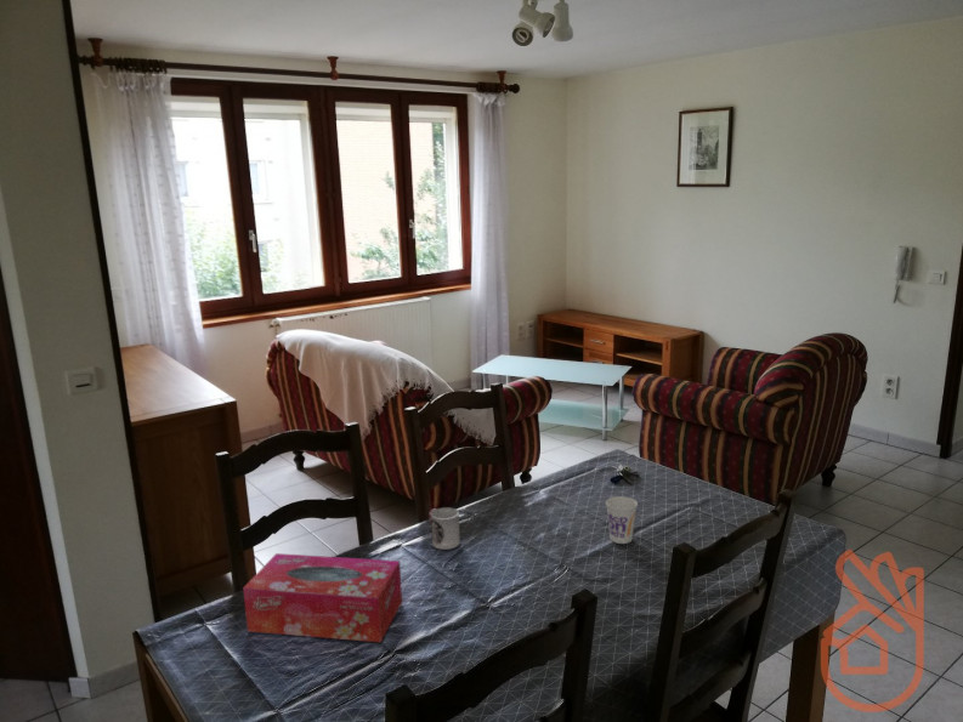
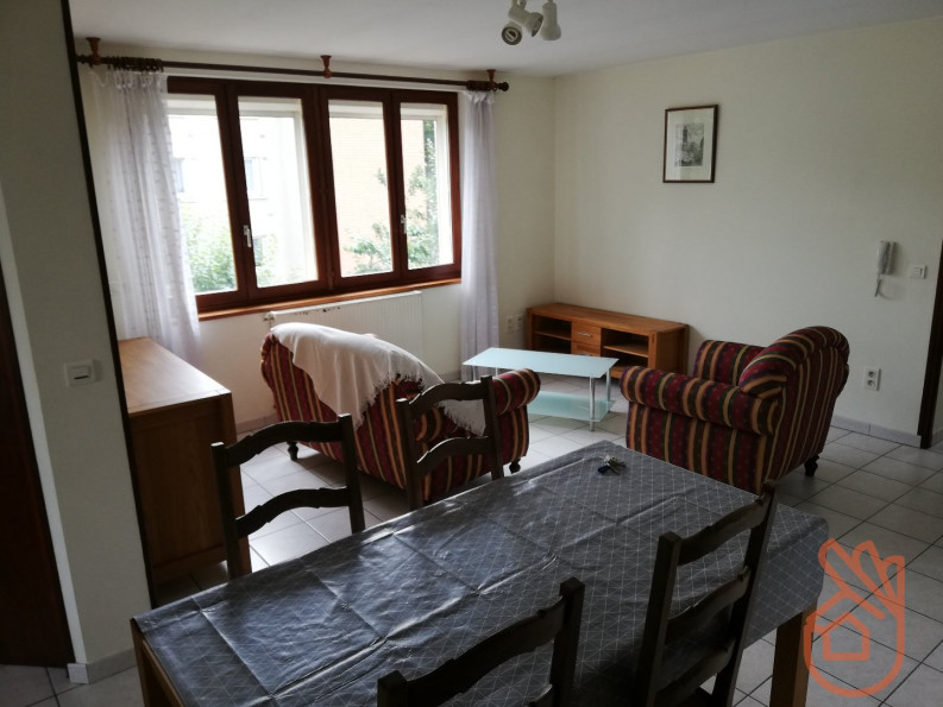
- cup (621, 521)
- tissue box (325, 595)
- cup (441, 525)
